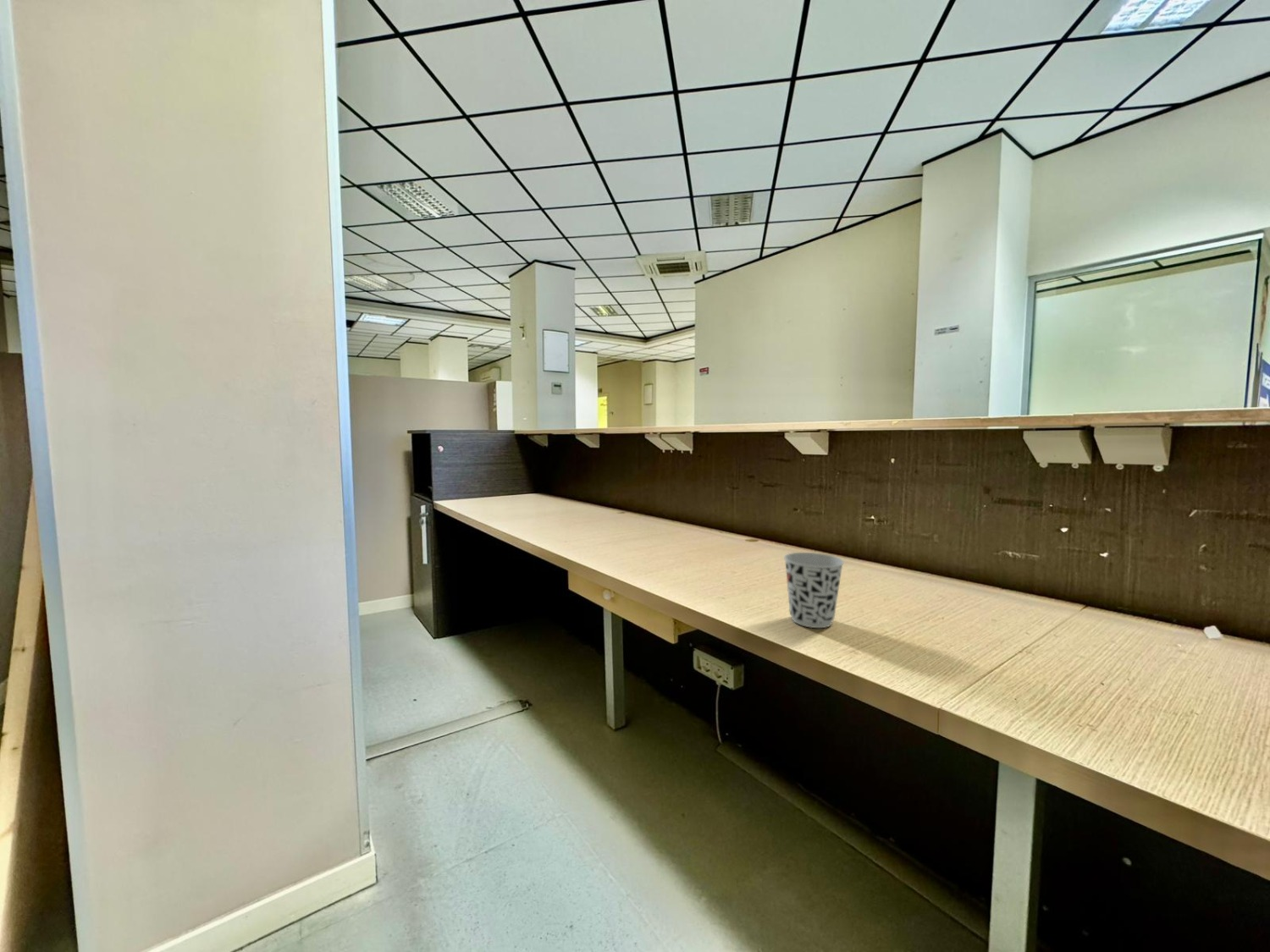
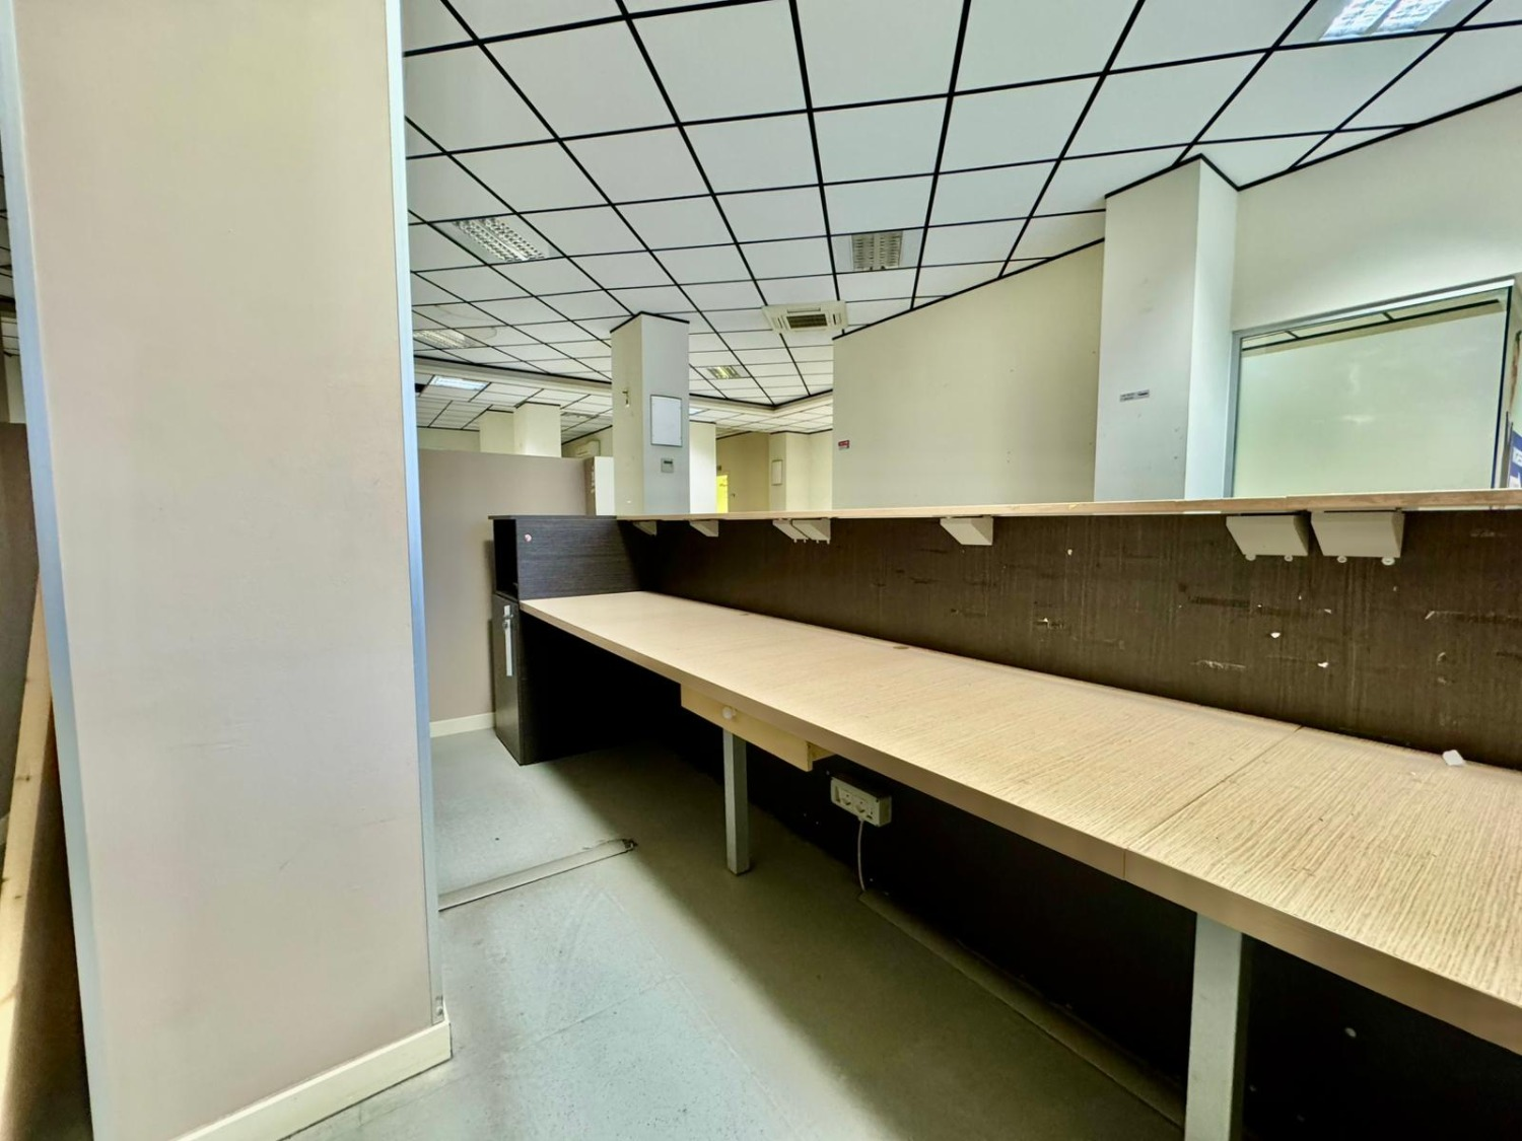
- cup (812, 590)
